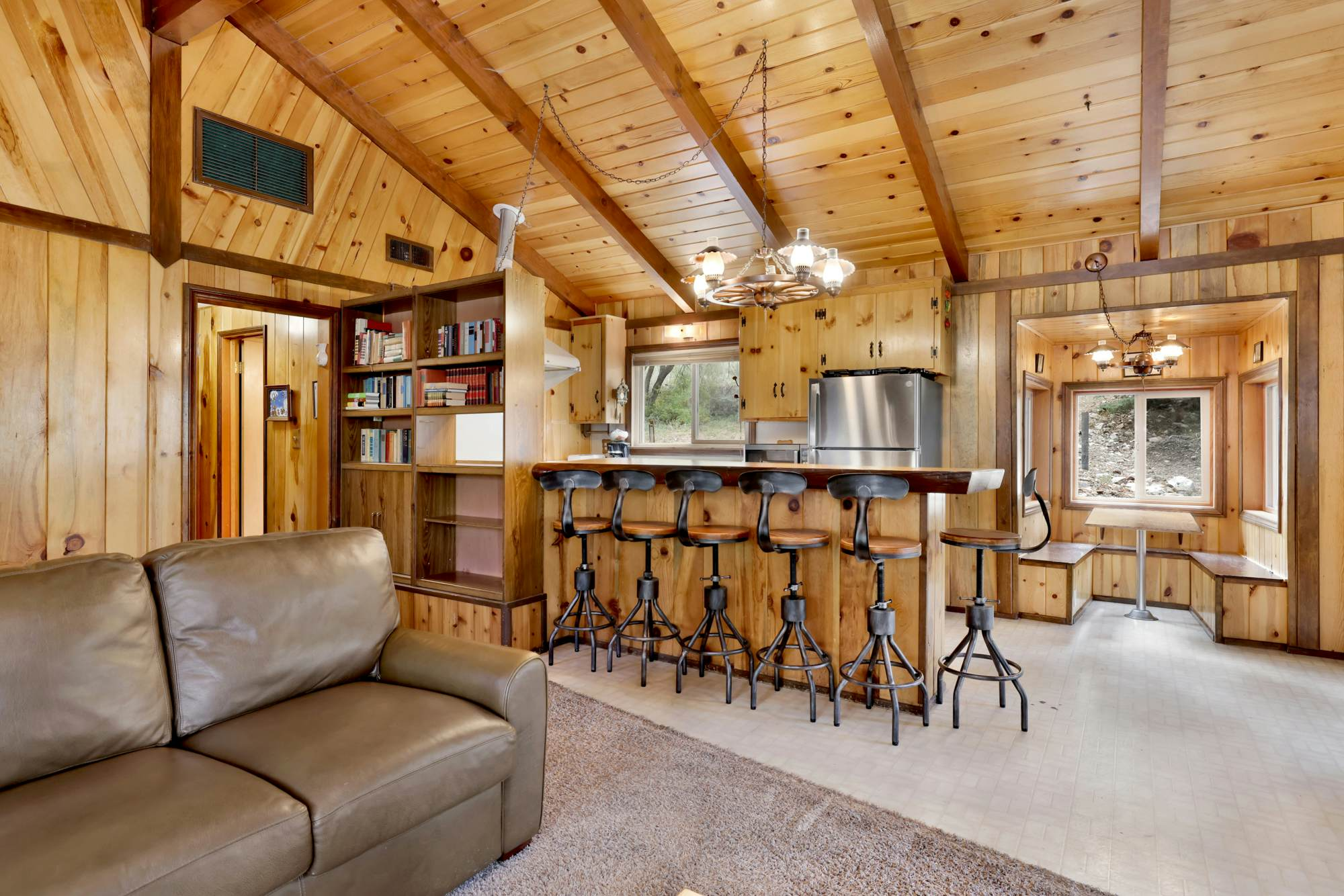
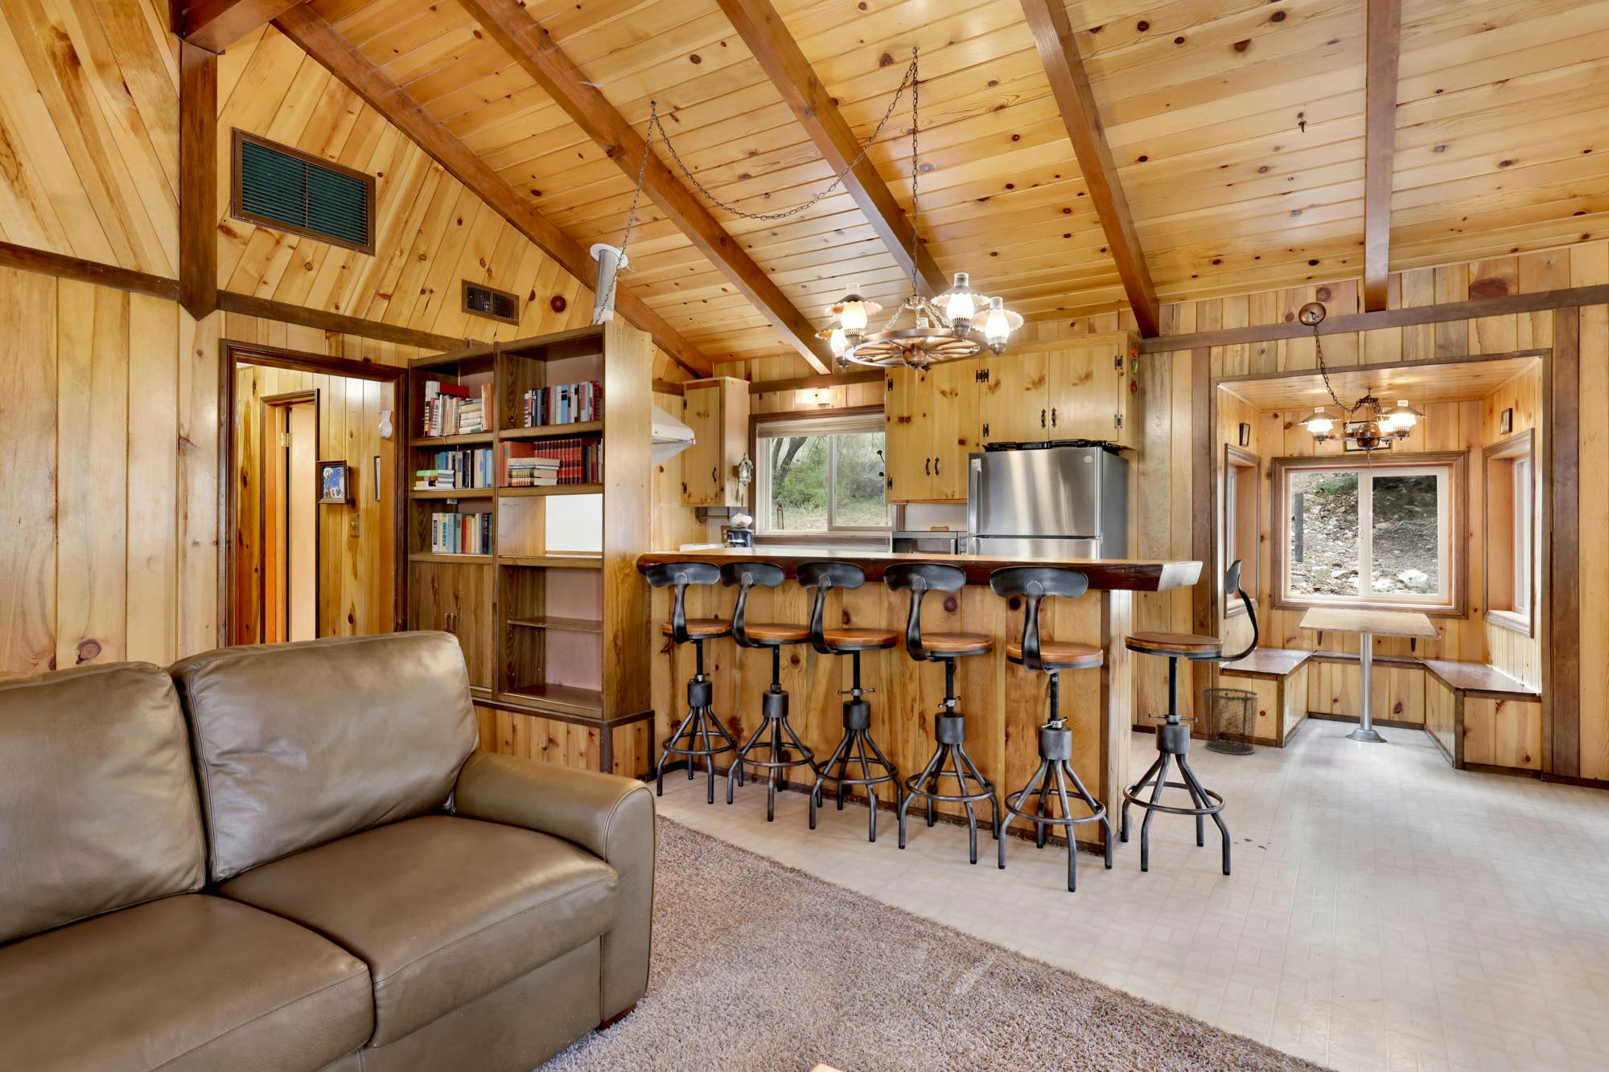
+ waste bin (1229, 720)
